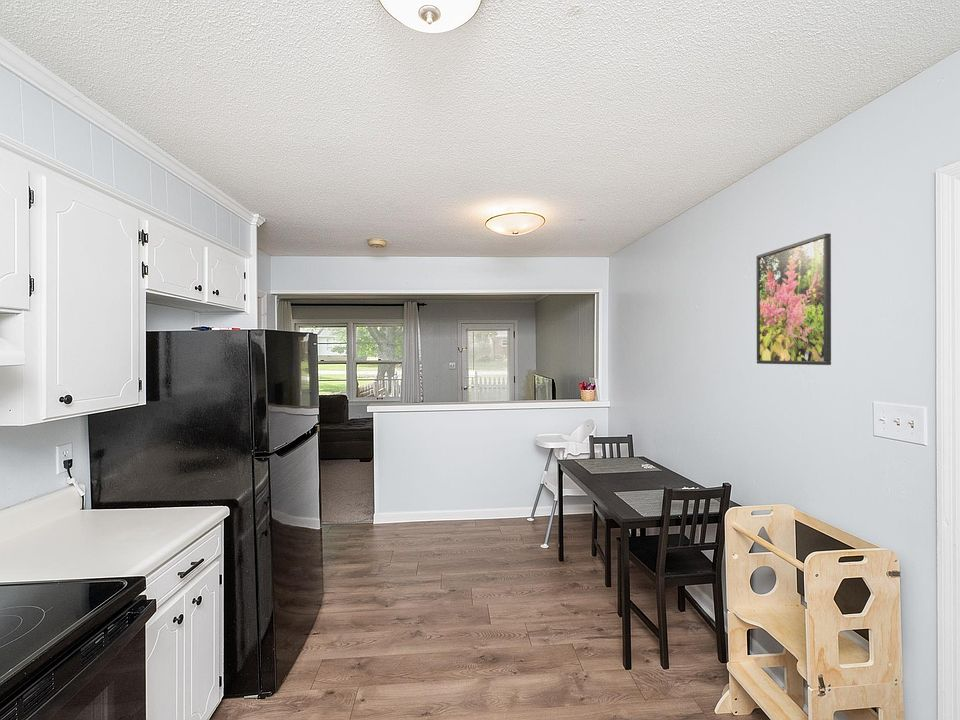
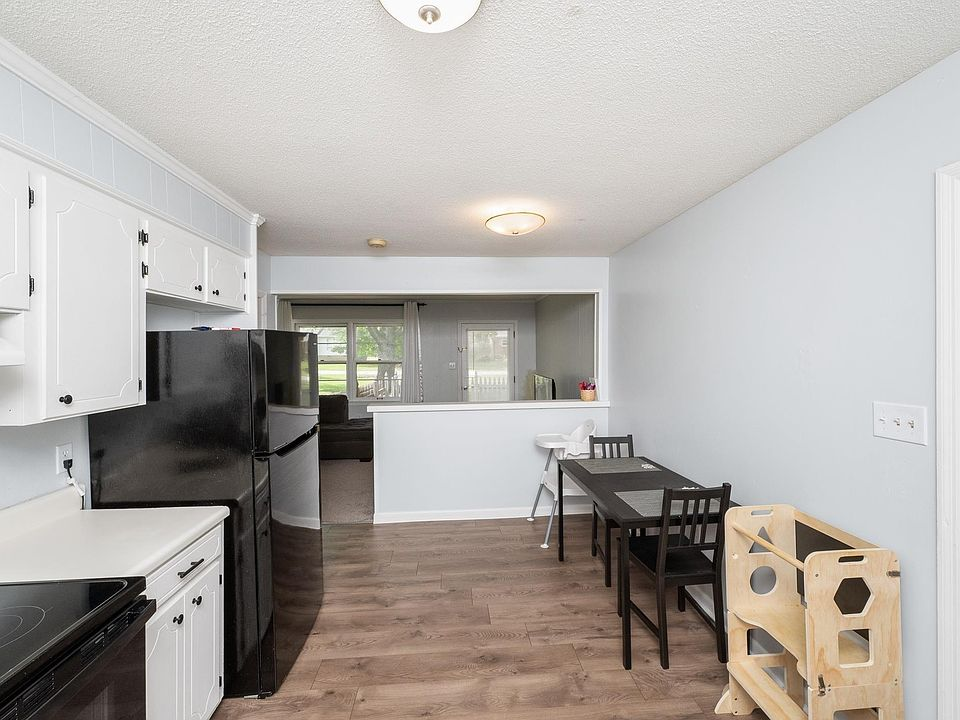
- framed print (790, 305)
